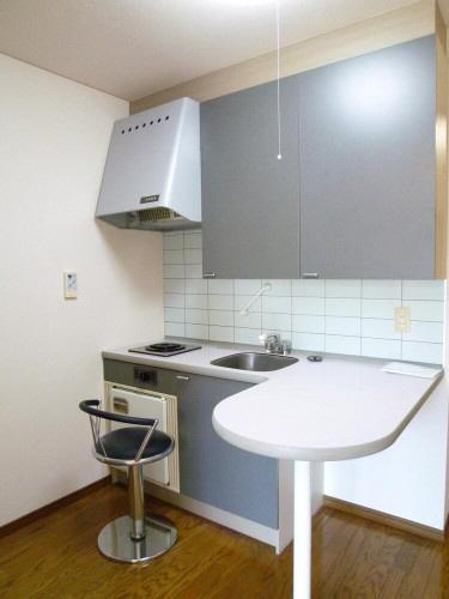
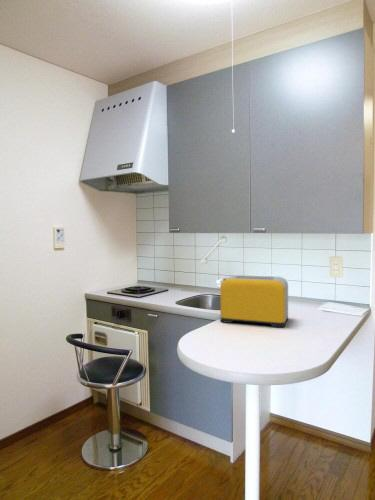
+ toaster (252, 298)
